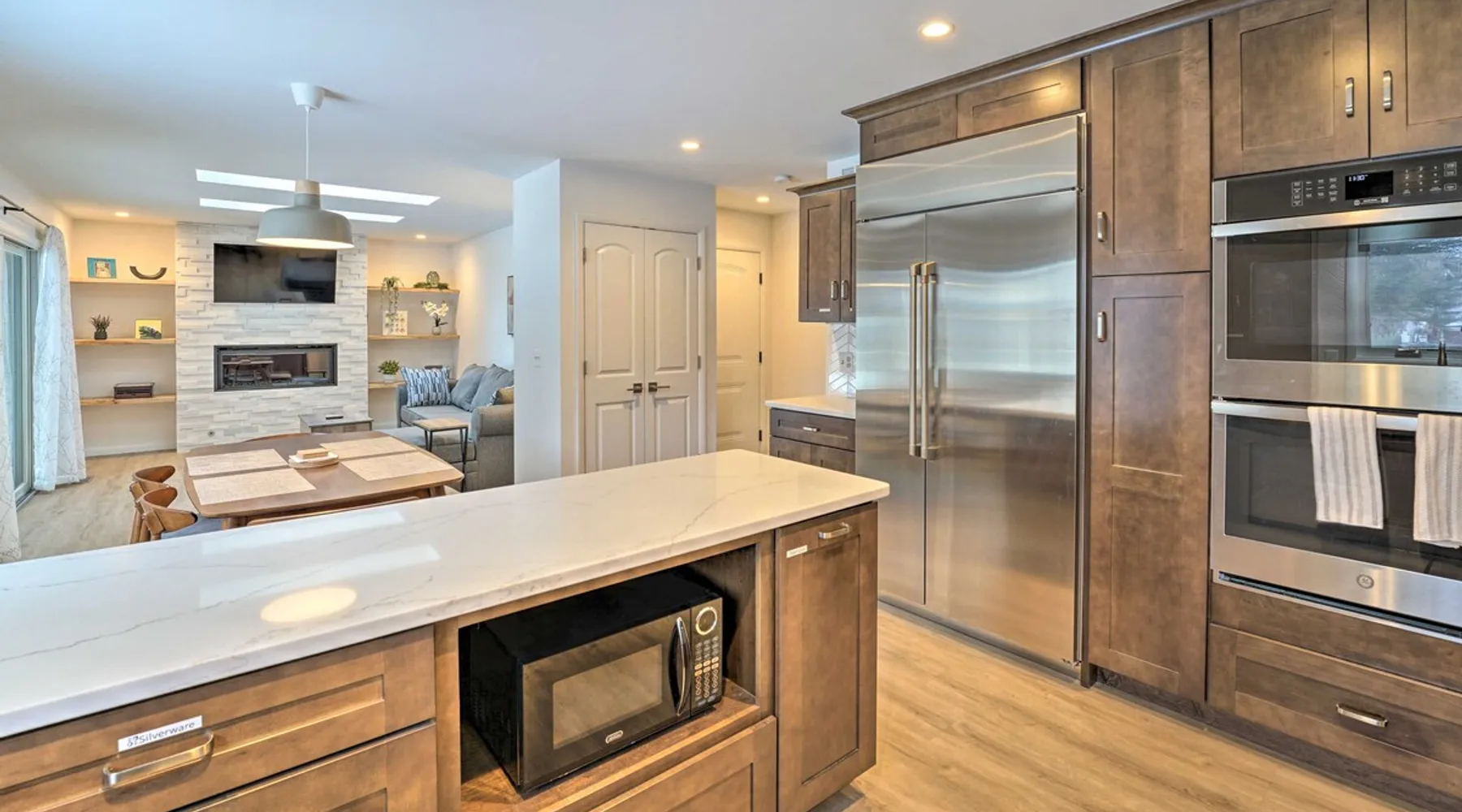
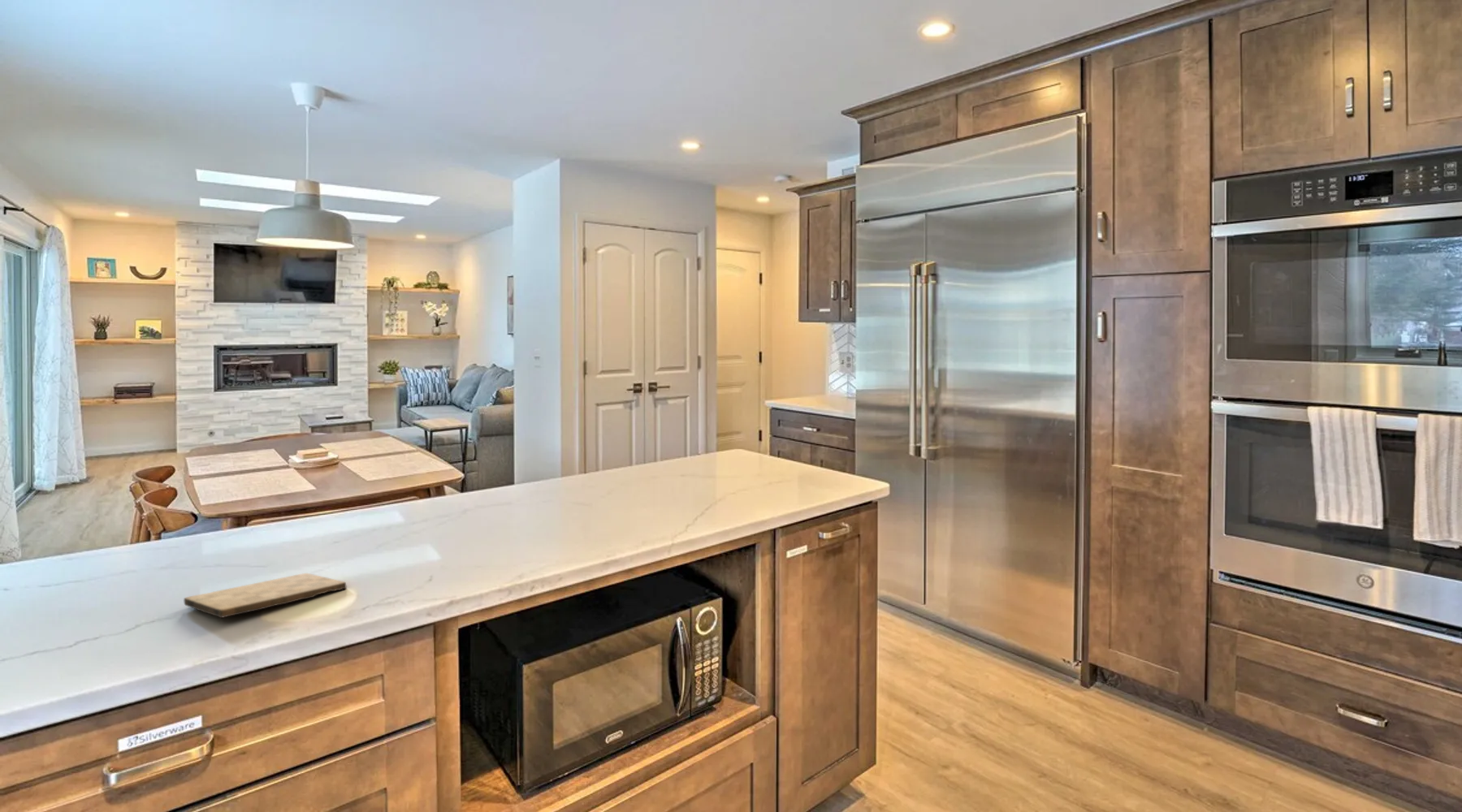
+ cutting board (268, 593)
